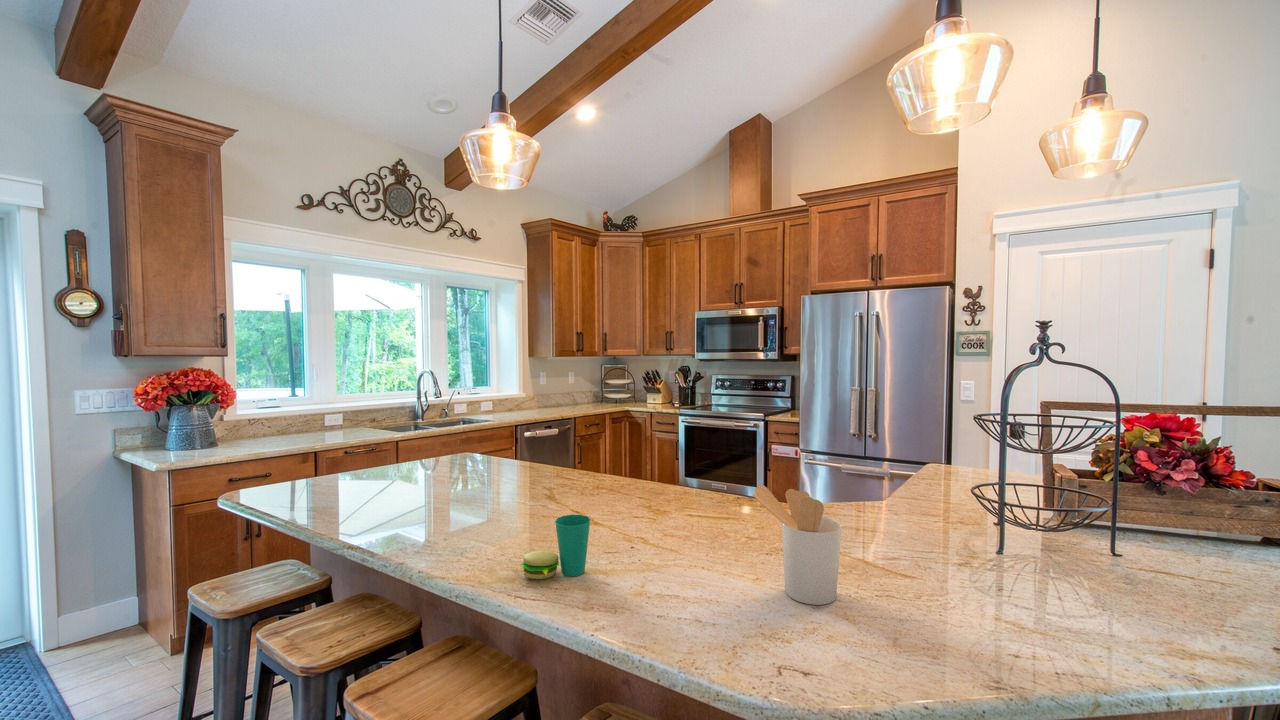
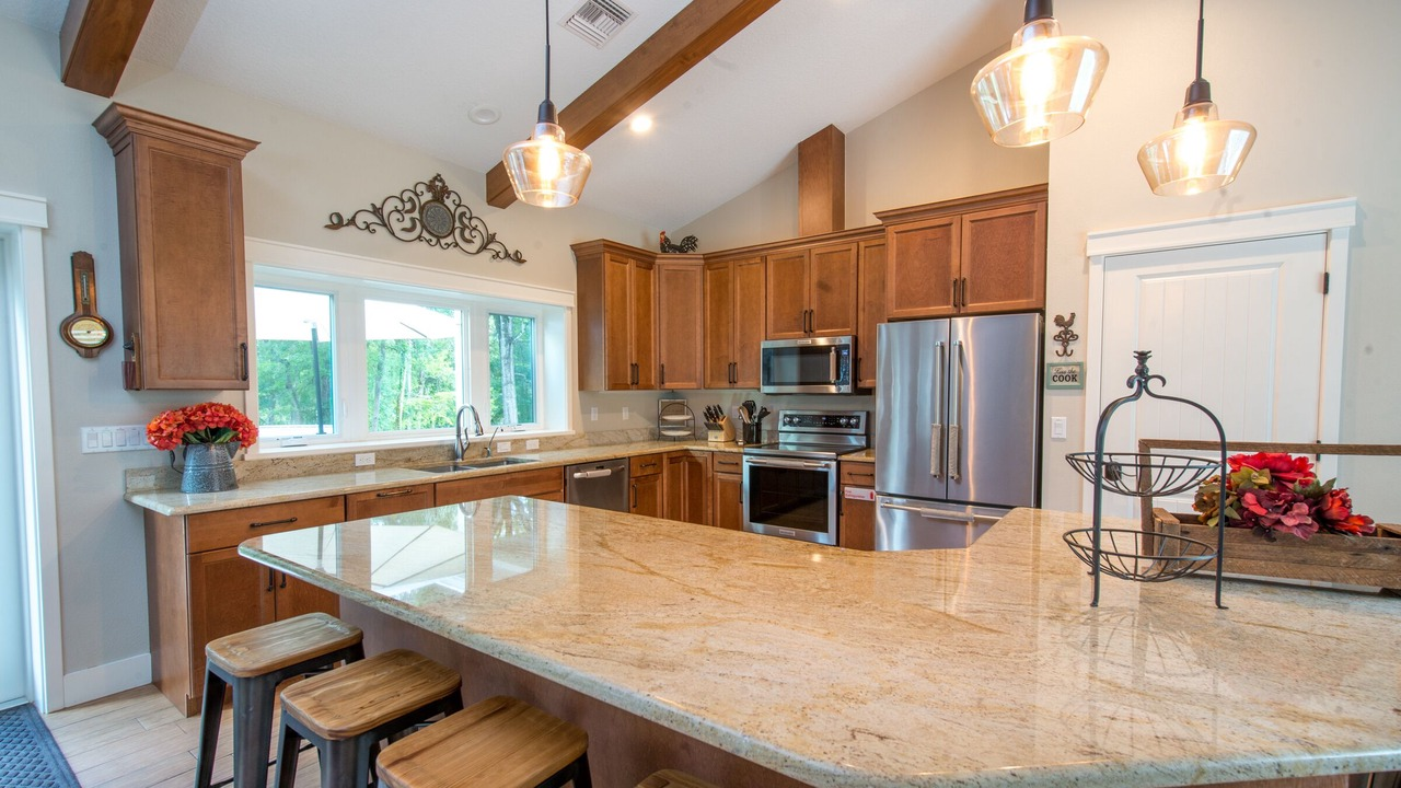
- utensil holder (795, 539)
- cup (558, 546)
